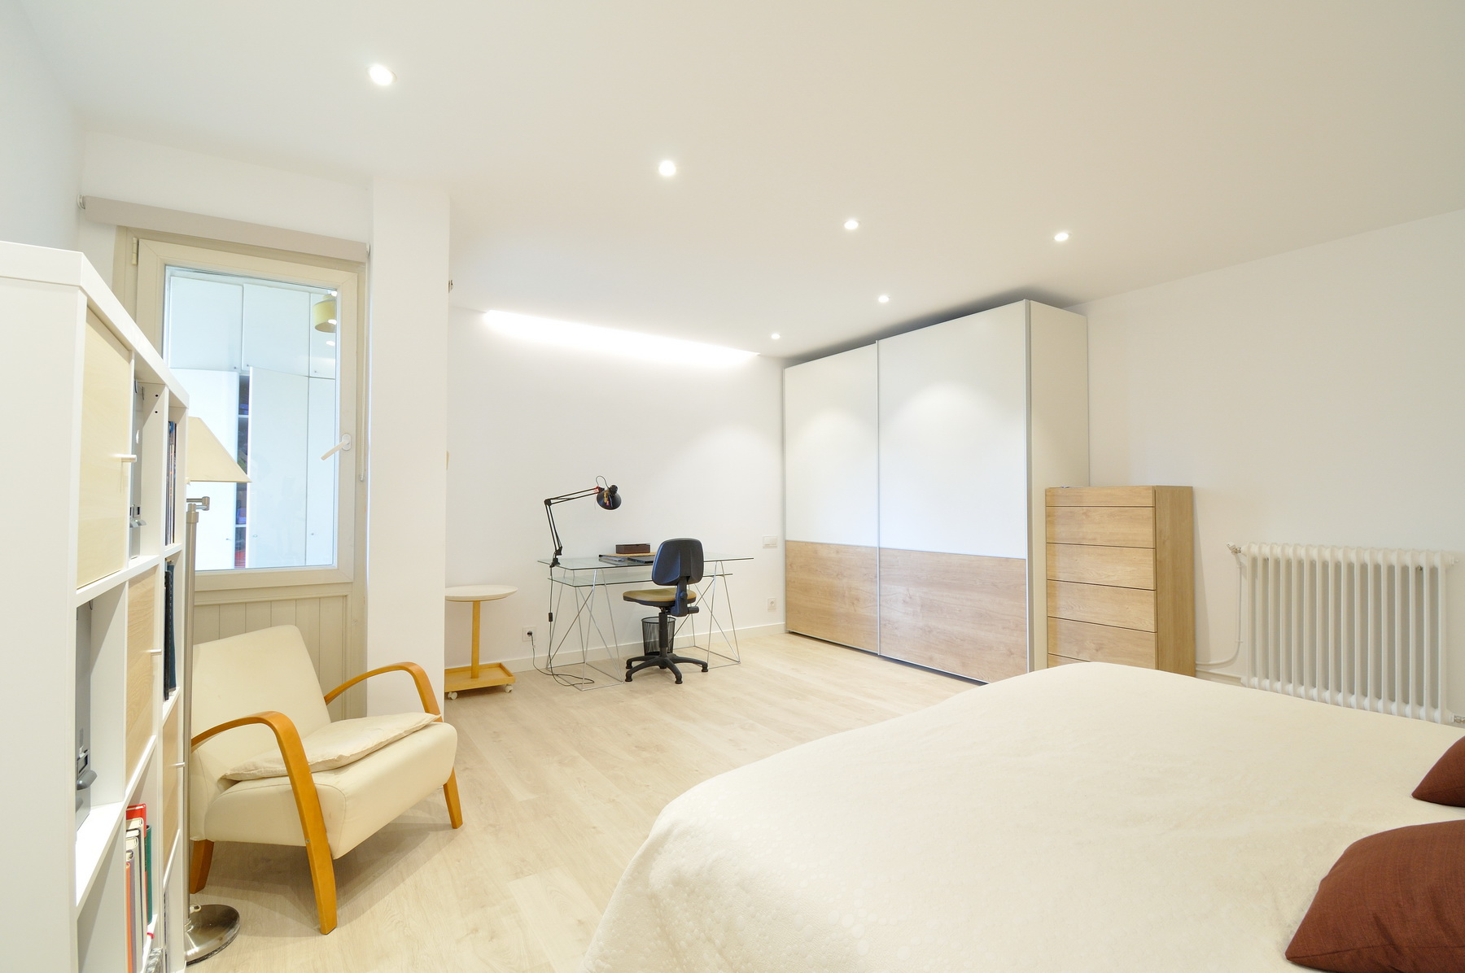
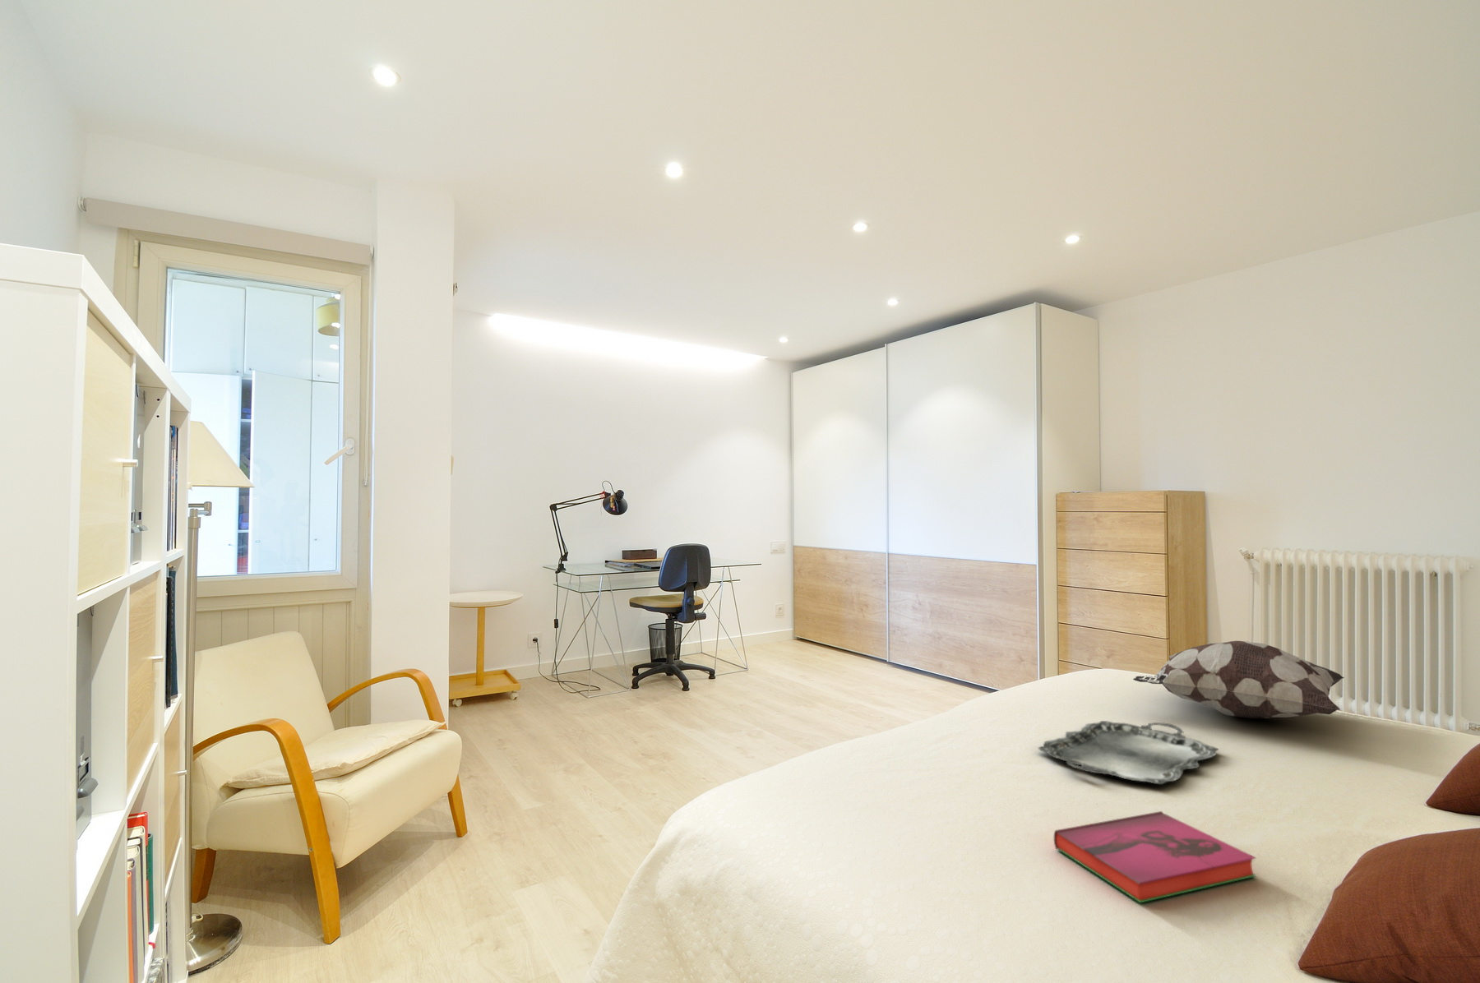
+ decorative pillow (1239, 678)
+ hardback book (1150, 851)
+ serving tray (1127, 748)
